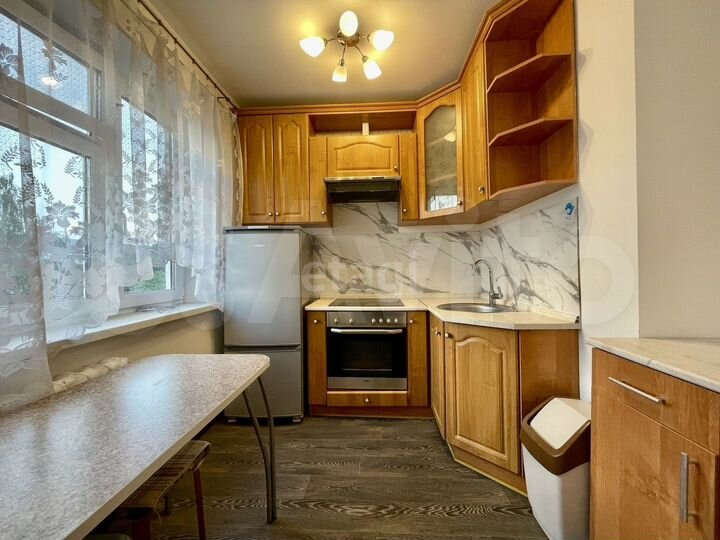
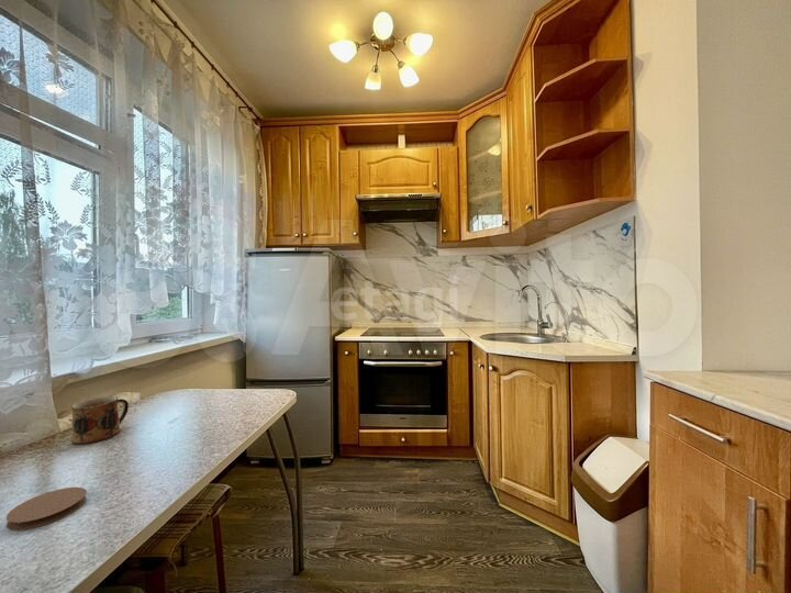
+ mug (99, 417)
+ coaster (48, 506)
